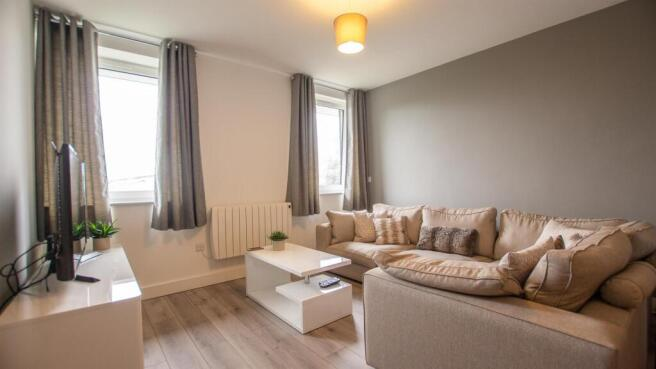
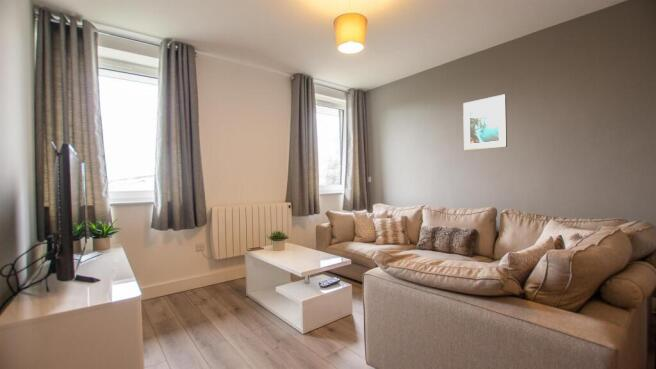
+ wall art (484, 124)
